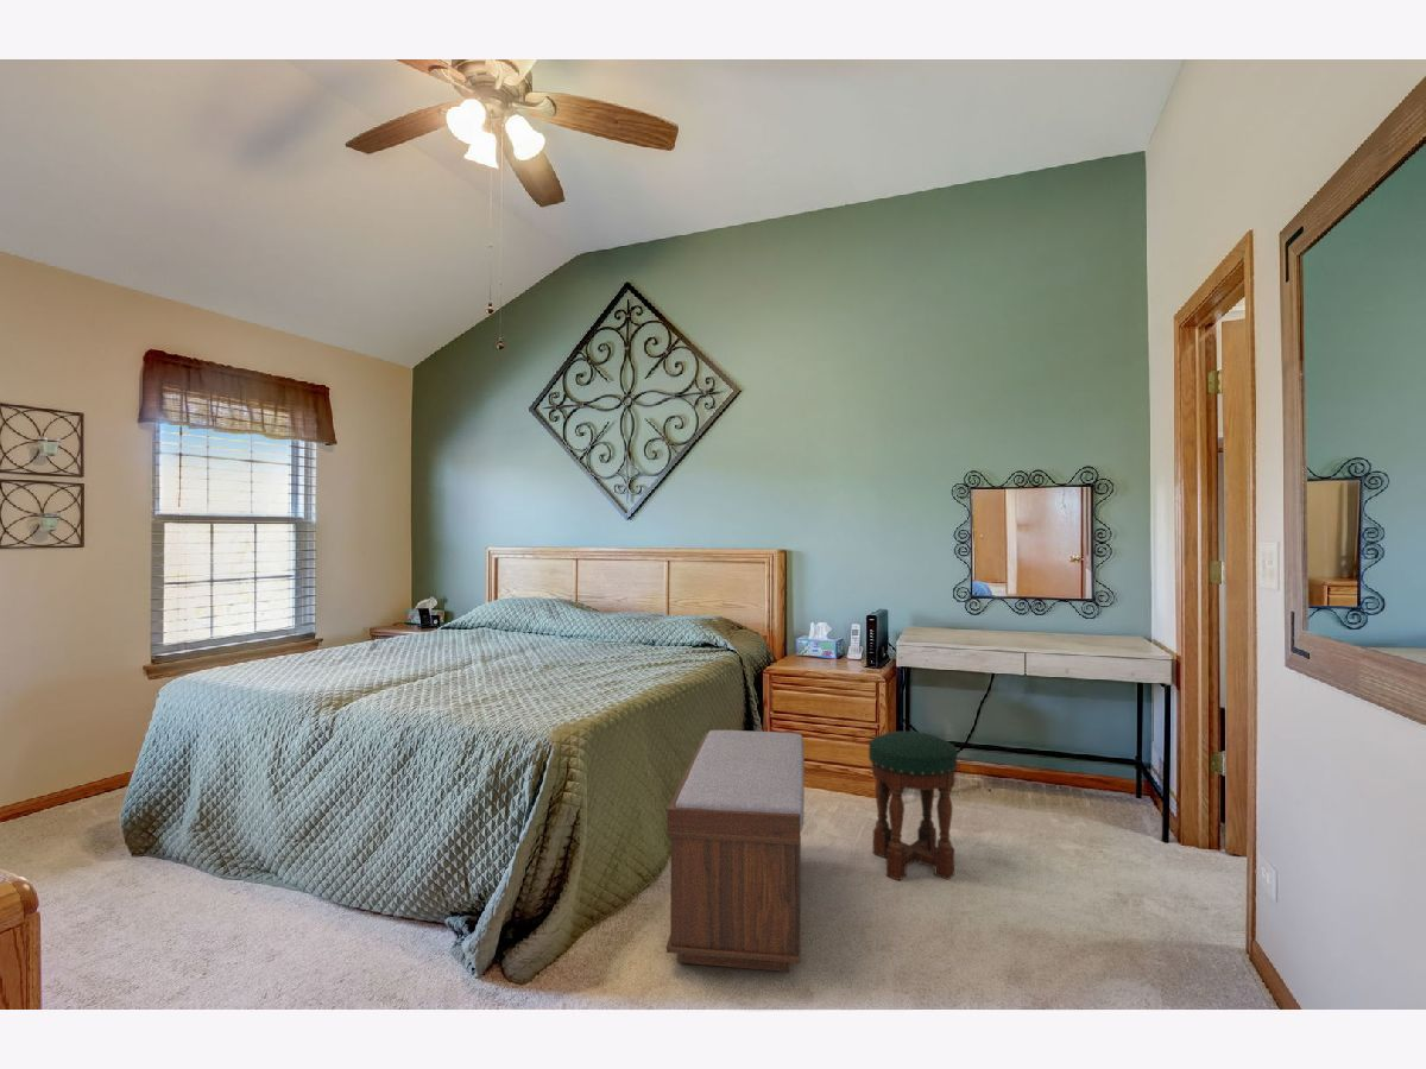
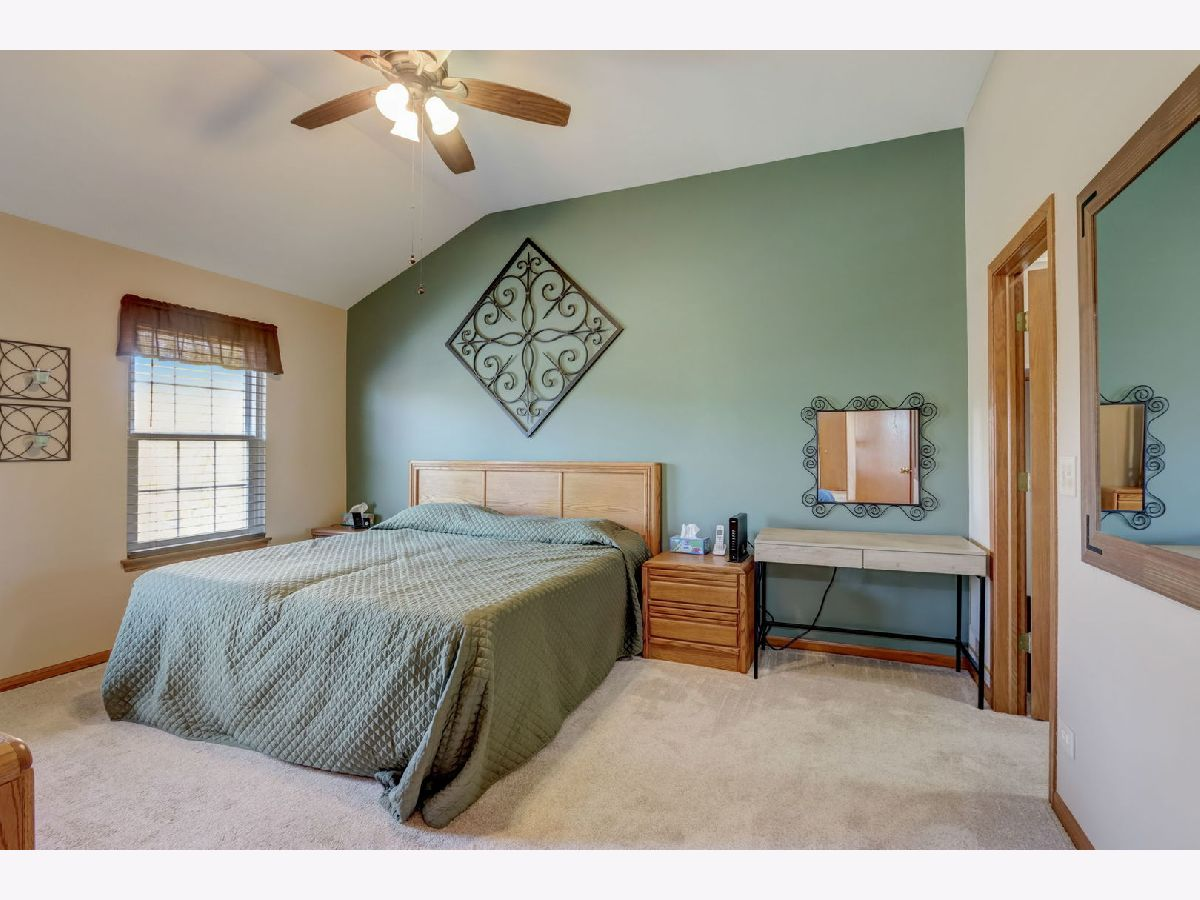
- stool (921, 799)
- bench (745, 830)
